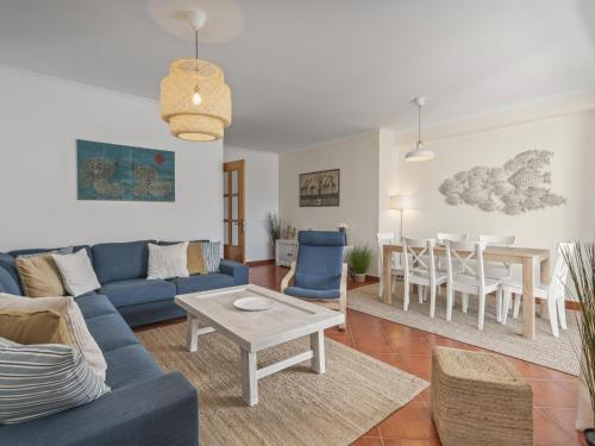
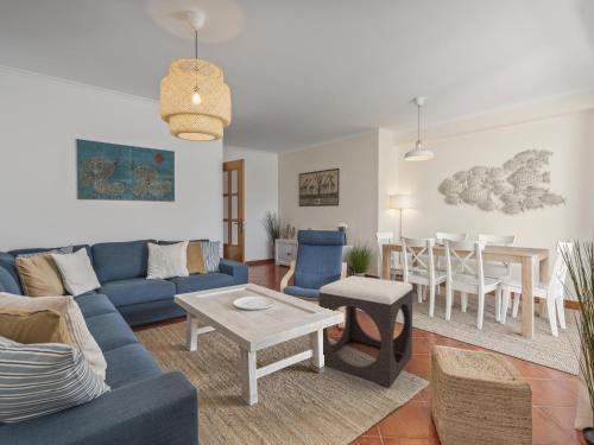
+ footstool (372, 319)
